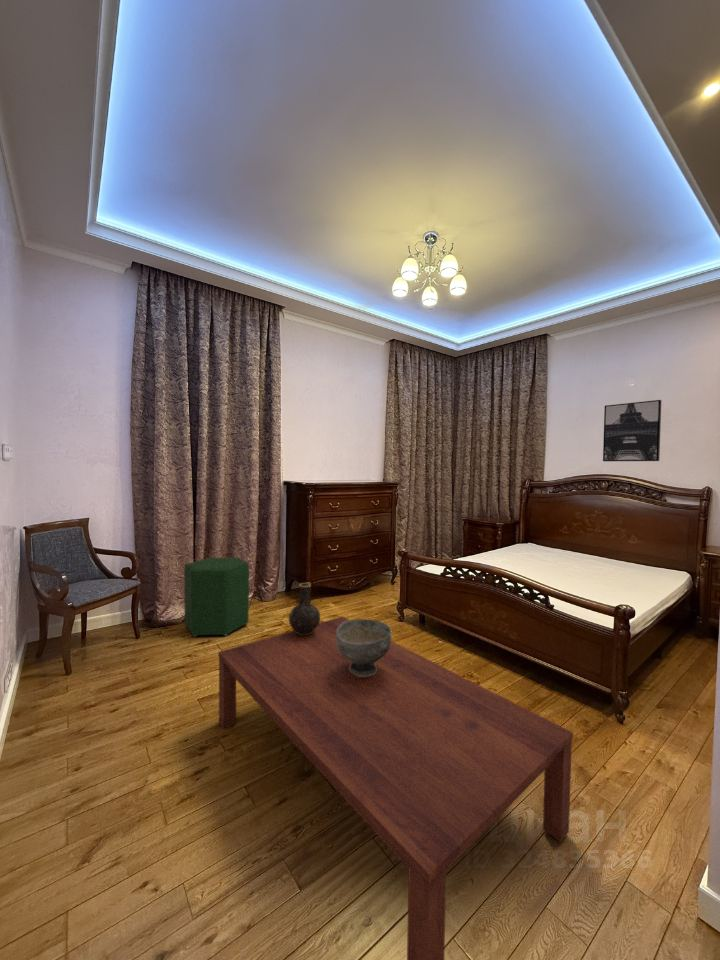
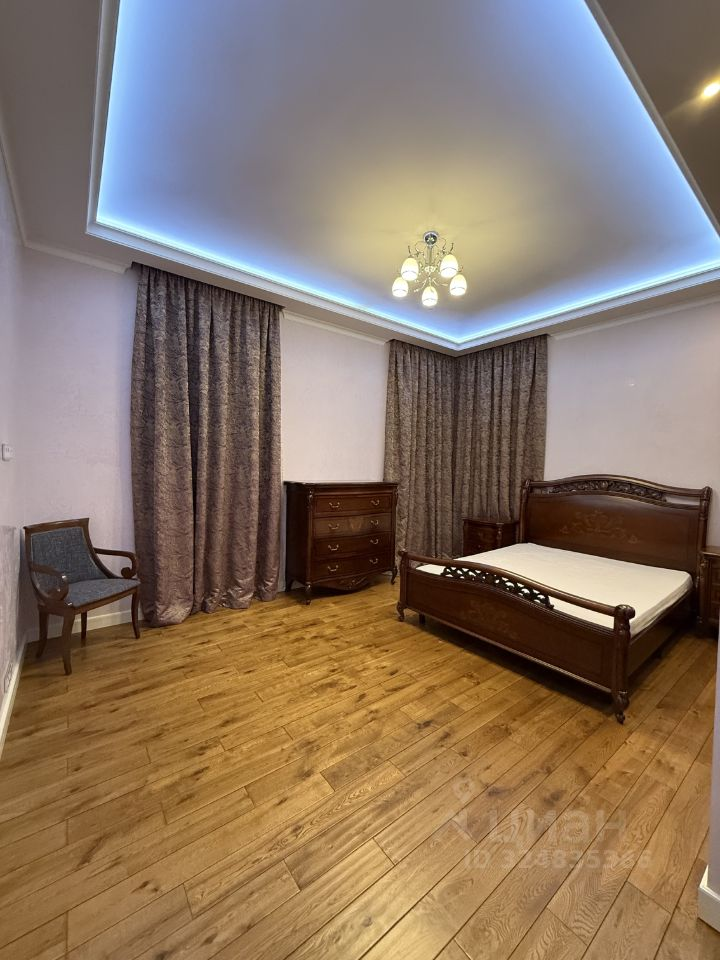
- vase (304, 608)
- decorative bowl (363, 649)
- ottoman (217, 593)
- coffee table (365, 727)
- wall art (630, 432)
